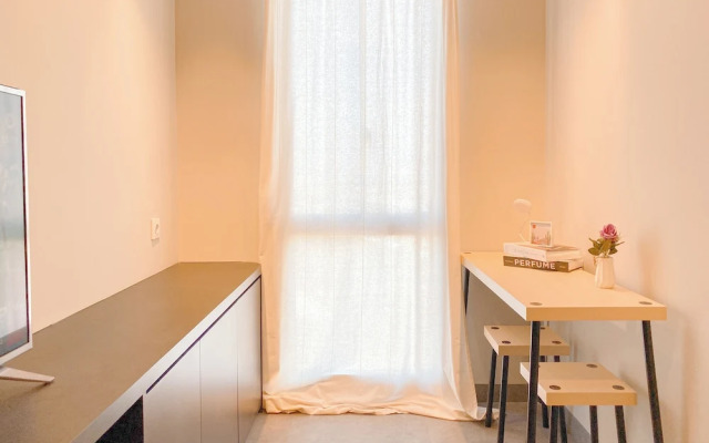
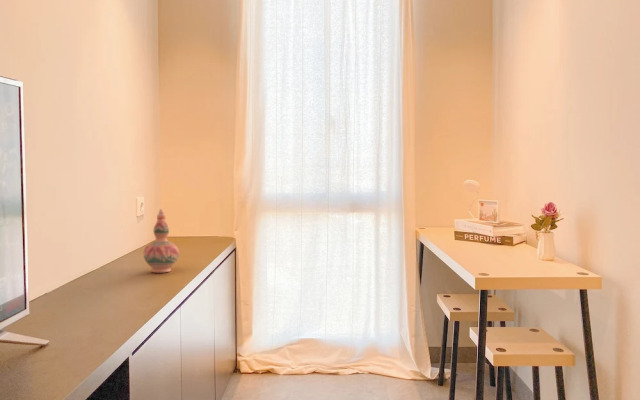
+ decorative vase (161, 240)
